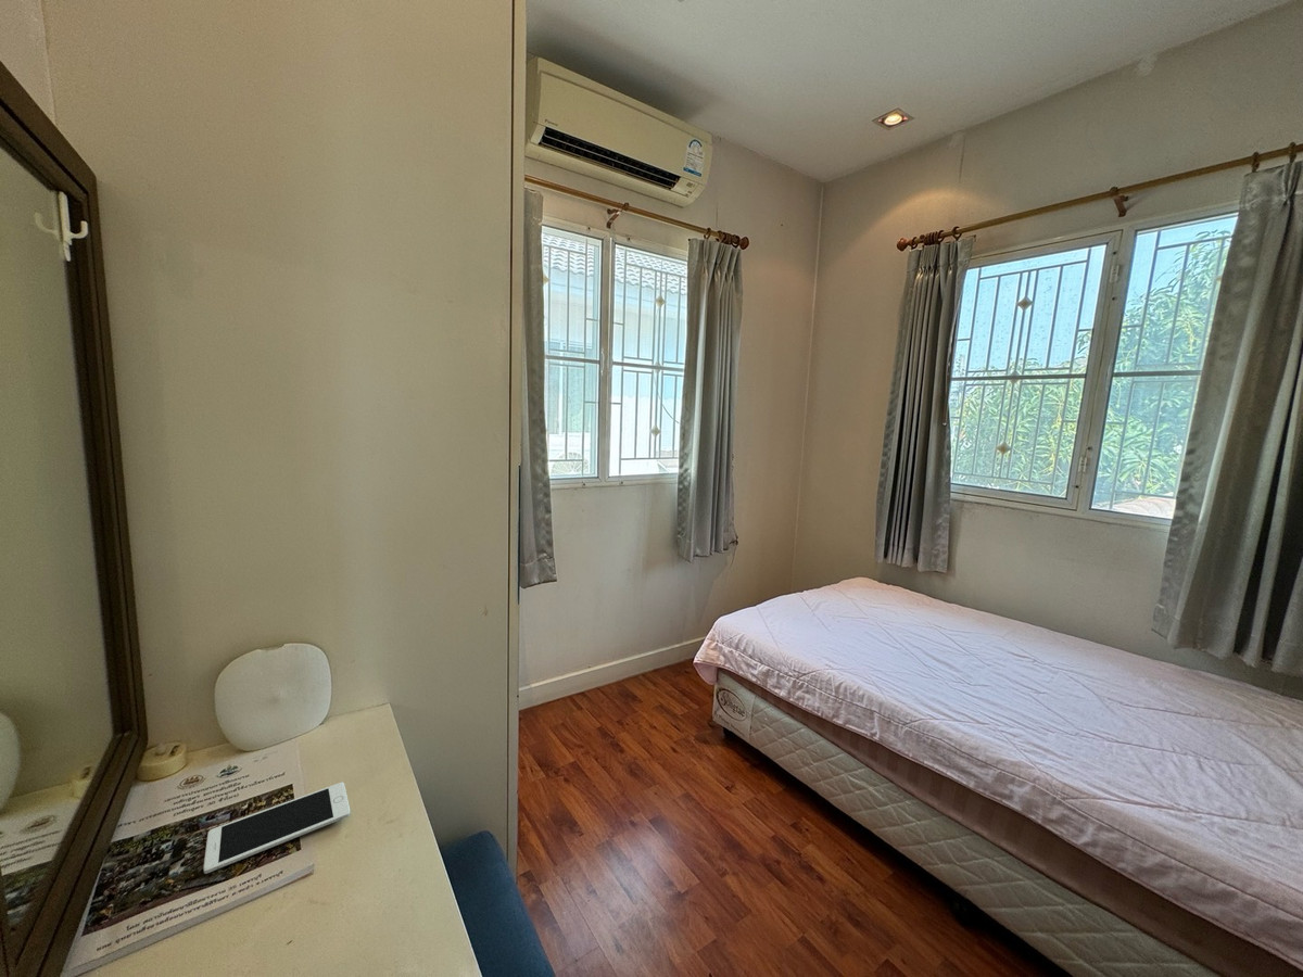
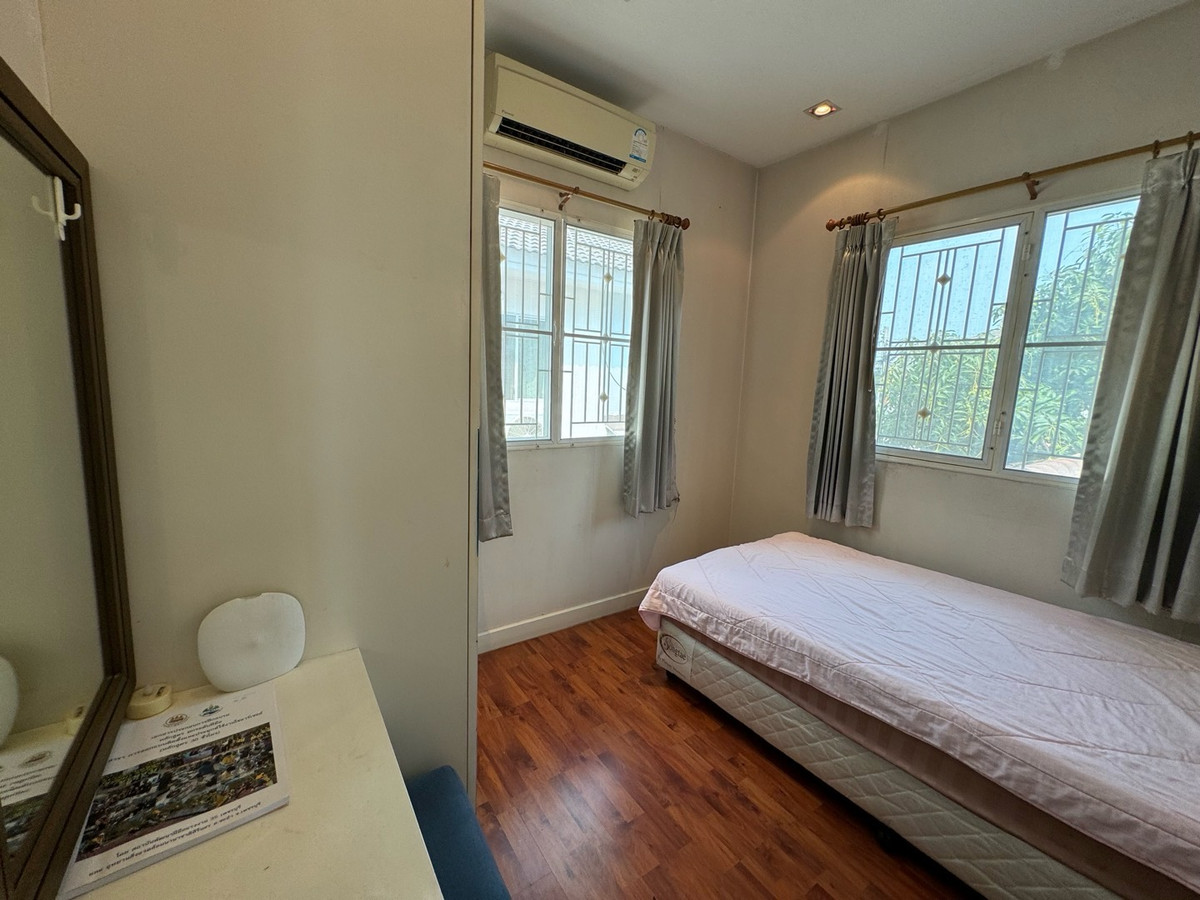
- cell phone (281, 823)
